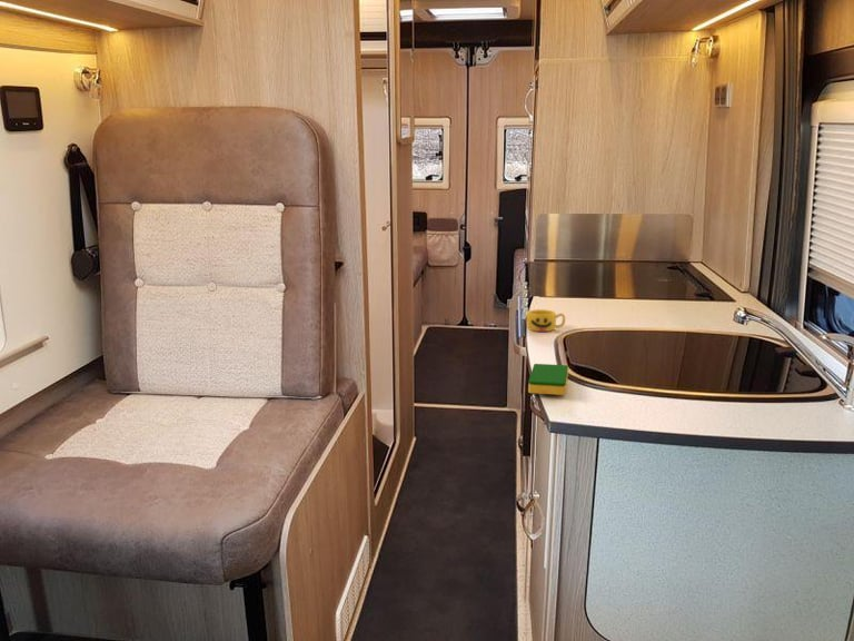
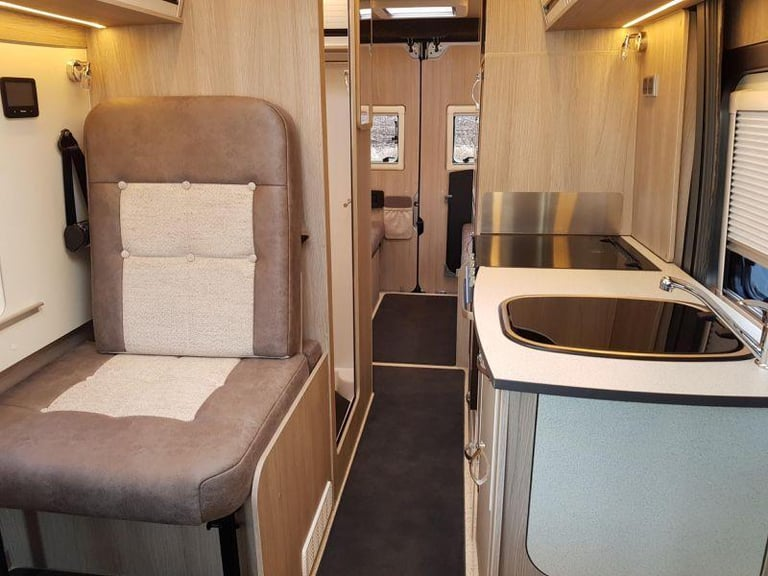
- cup (545, 320)
- dish sponge (548, 378)
